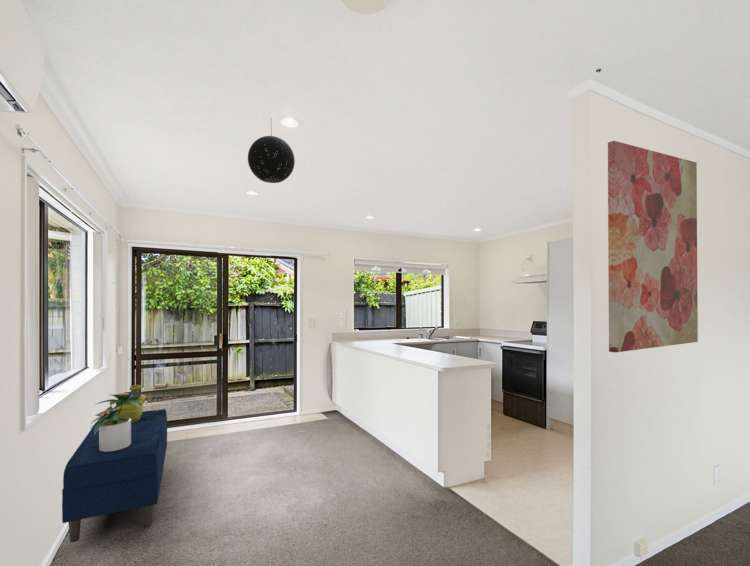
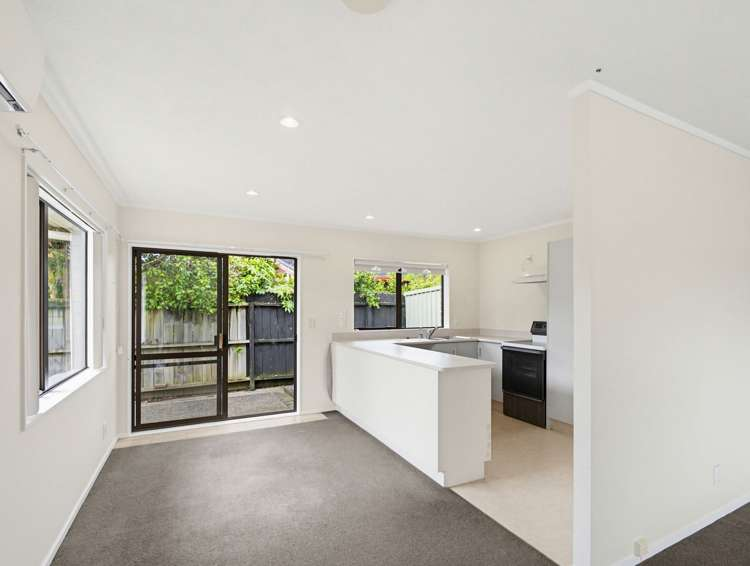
- wall art (656, 249)
- bench (124, 465)
- decorative vase (131, 405)
- potted plant (118, 418)
- pendant light (271, 149)
